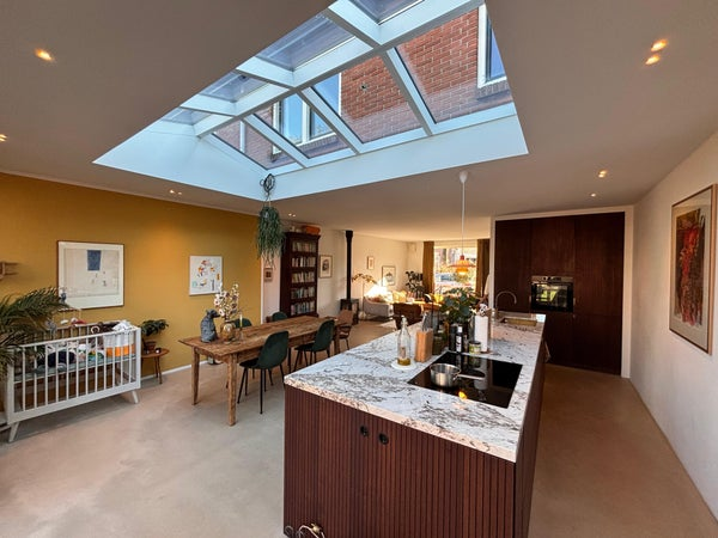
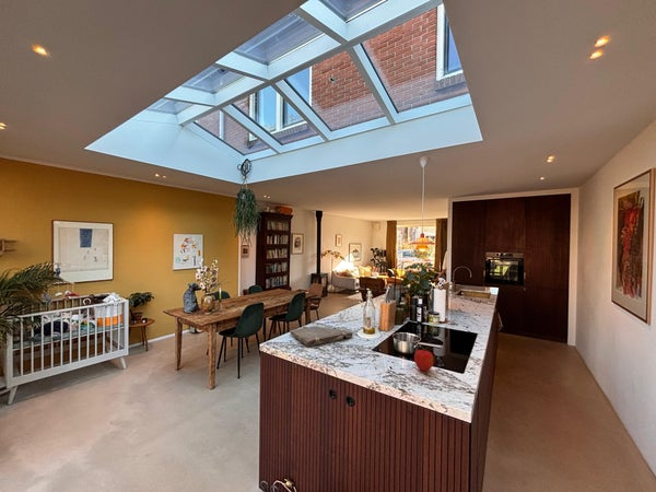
+ cutting board (319, 331)
+ fruit (423, 359)
